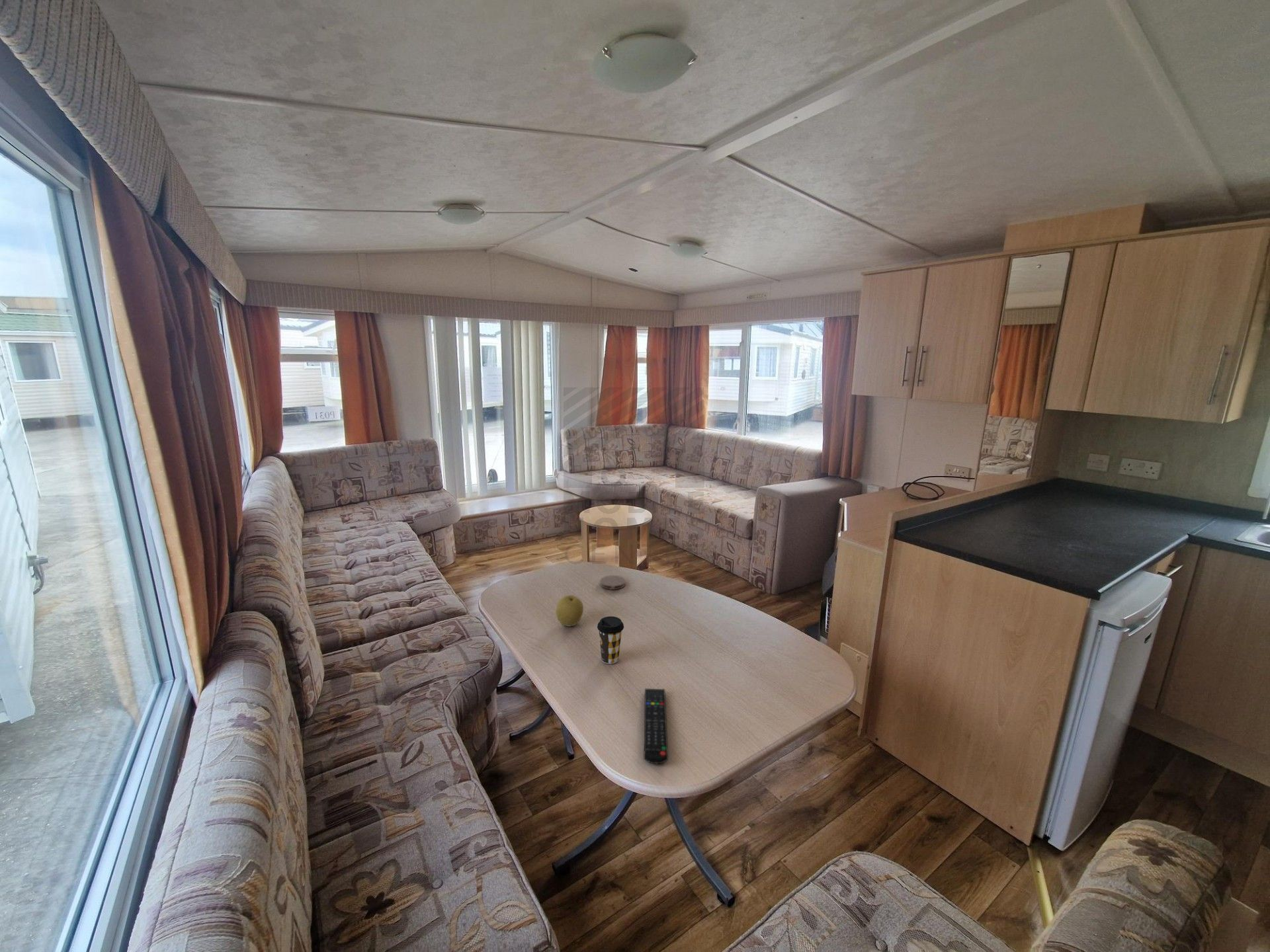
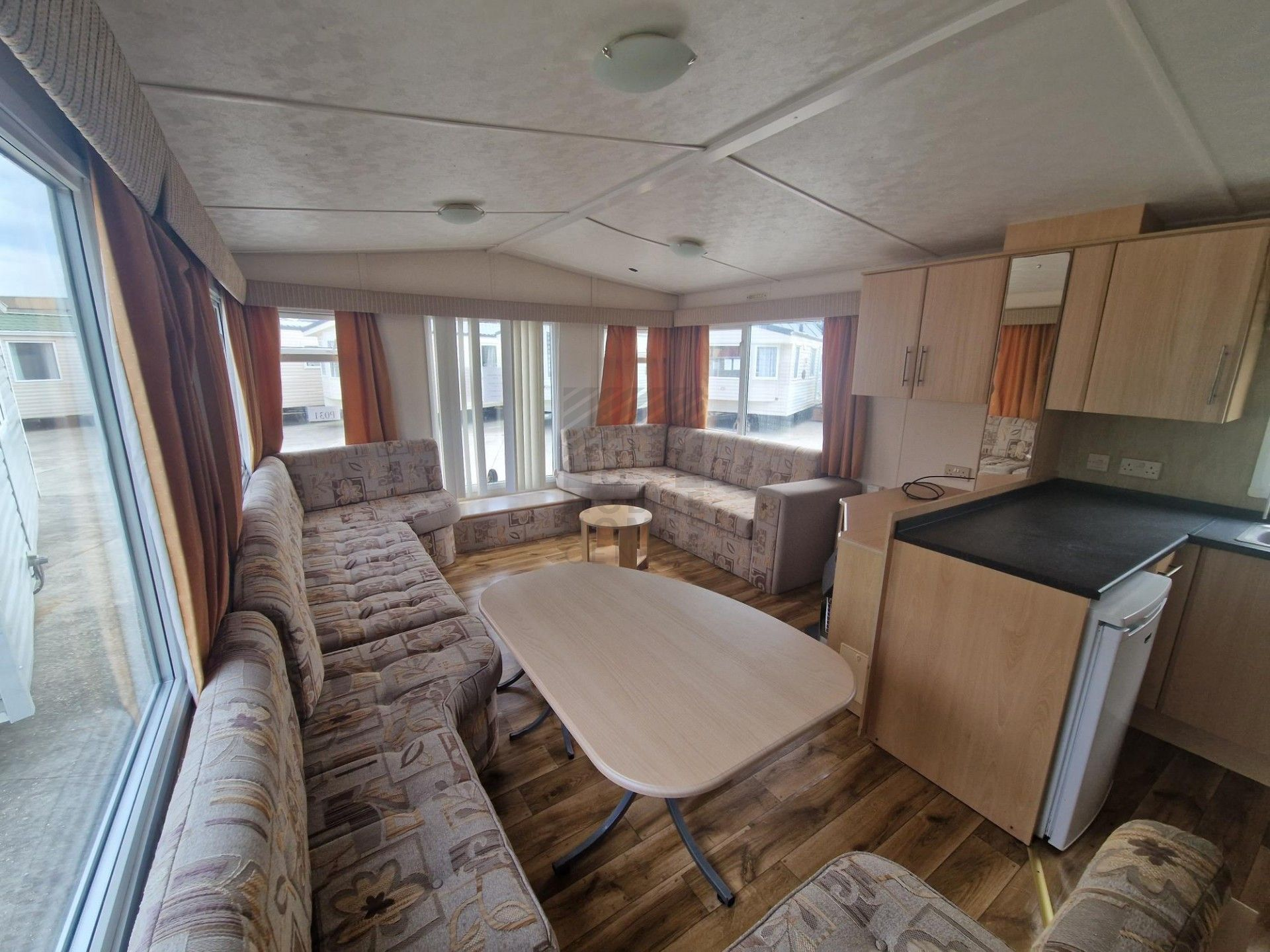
- coaster (613, 582)
- remote control (655, 723)
- fruit (570, 610)
- coffee cup (610, 640)
